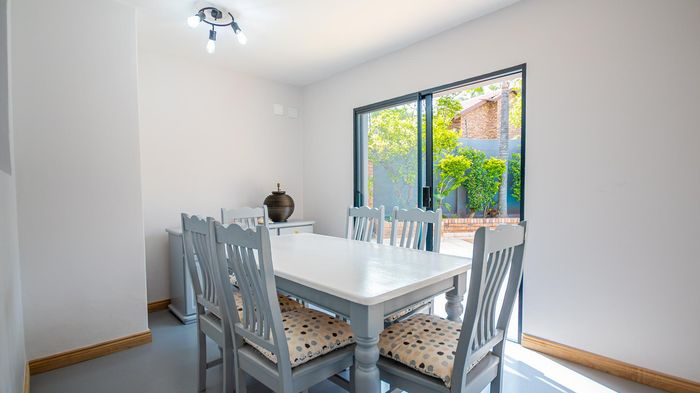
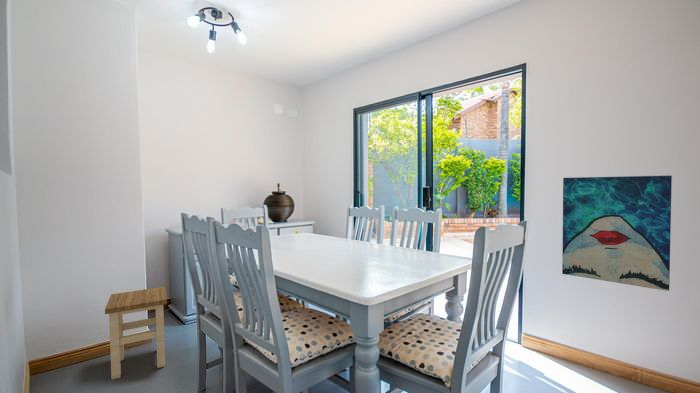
+ stool (138, 327)
+ wall art (611, 229)
